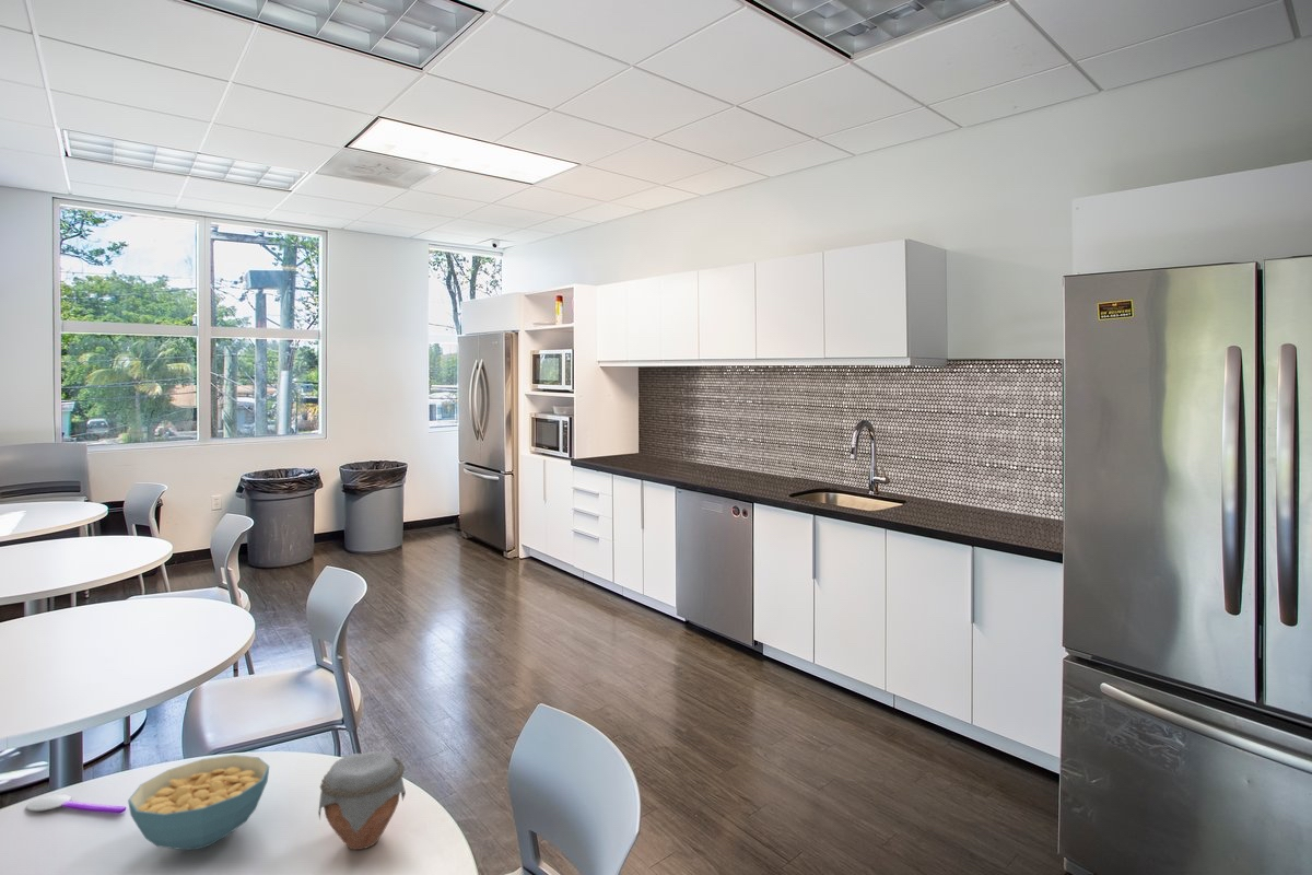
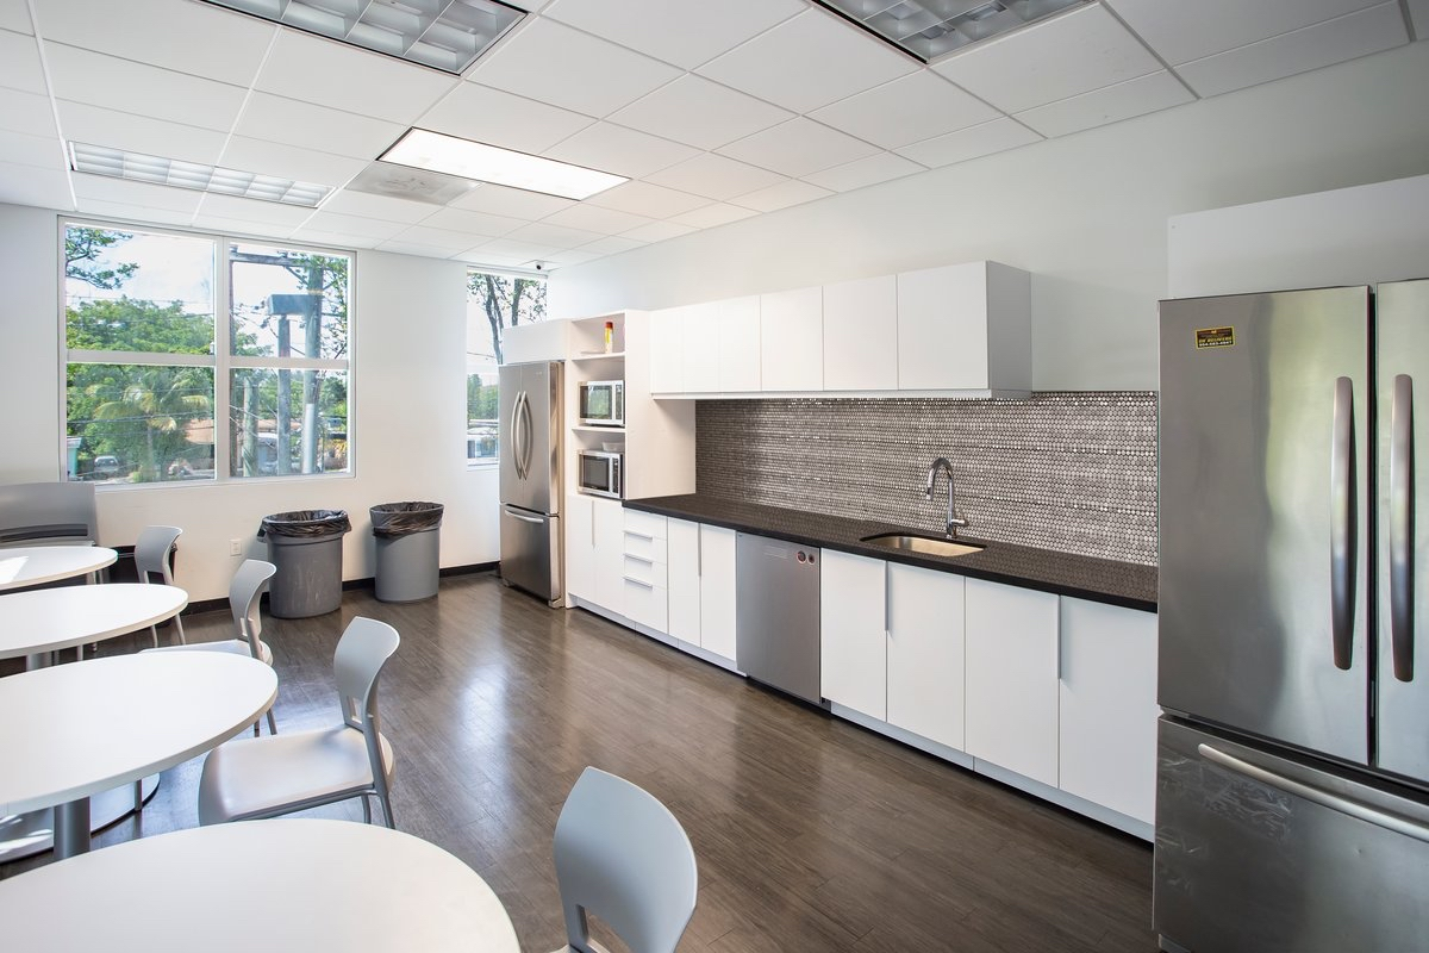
- spoon (77, 804)
- jar (363, 801)
- cereal bowl (202, 810)
